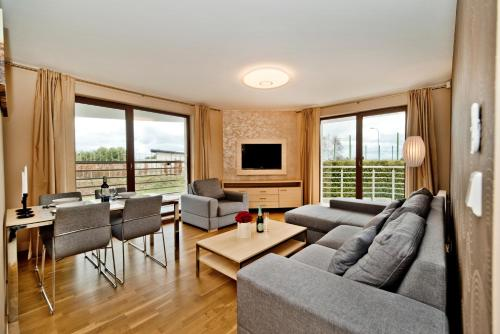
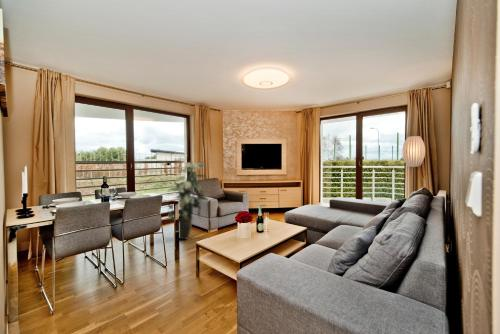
+ indoor plant (186, 197)
